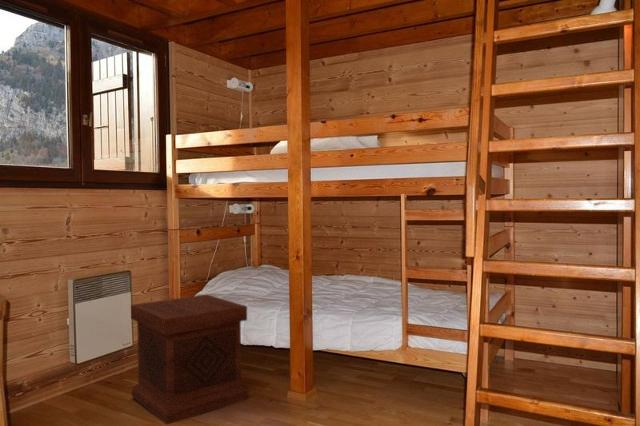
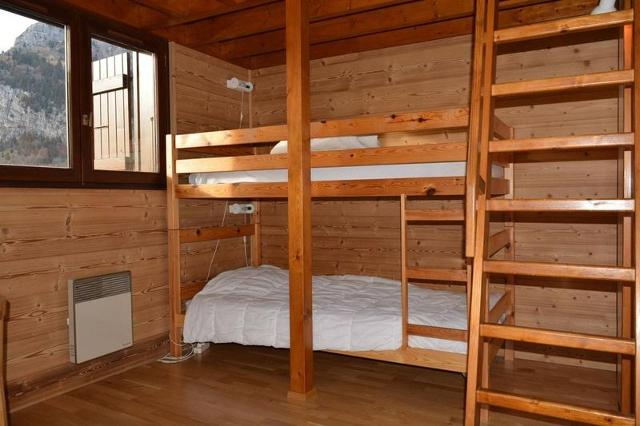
- side table (188, 352)
